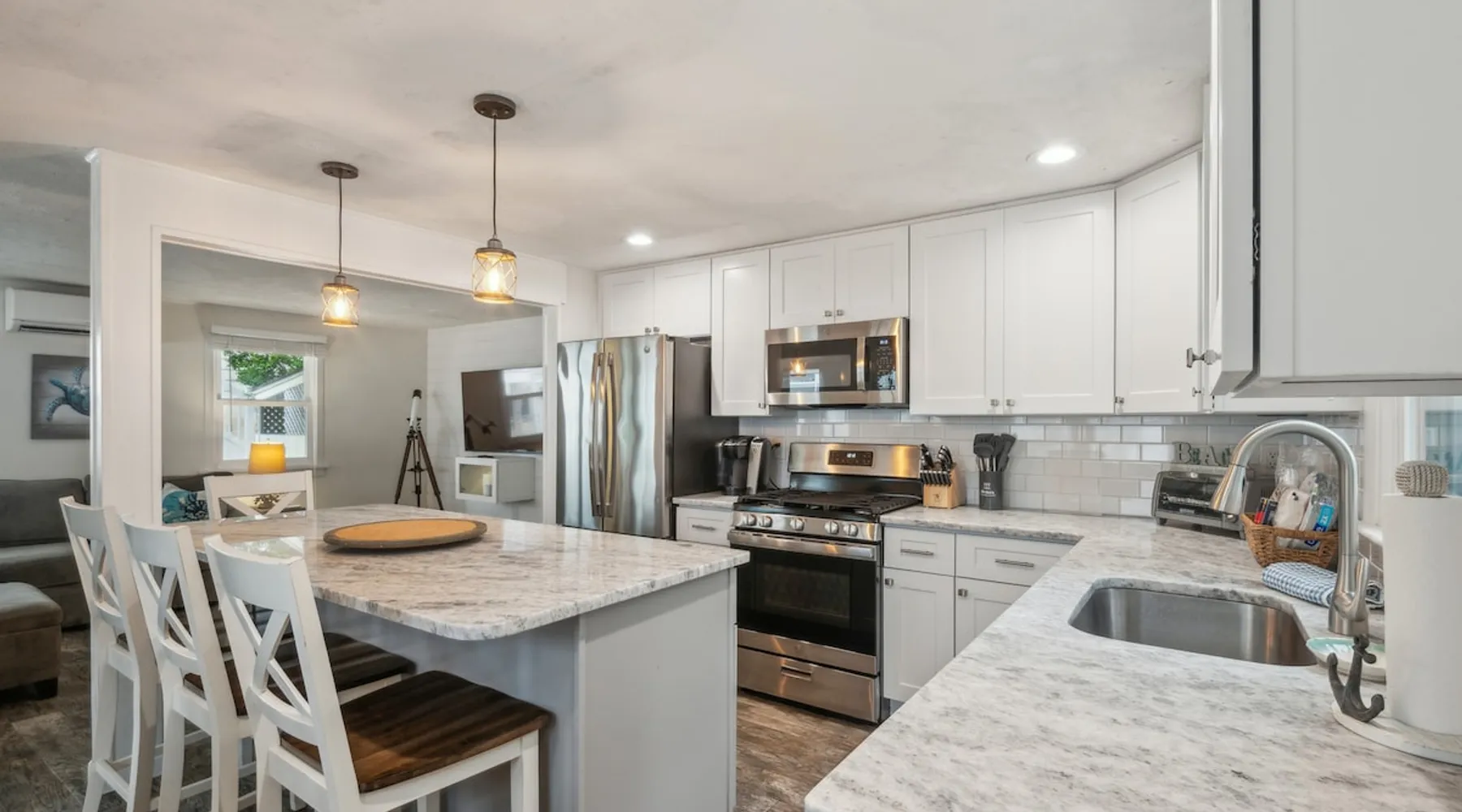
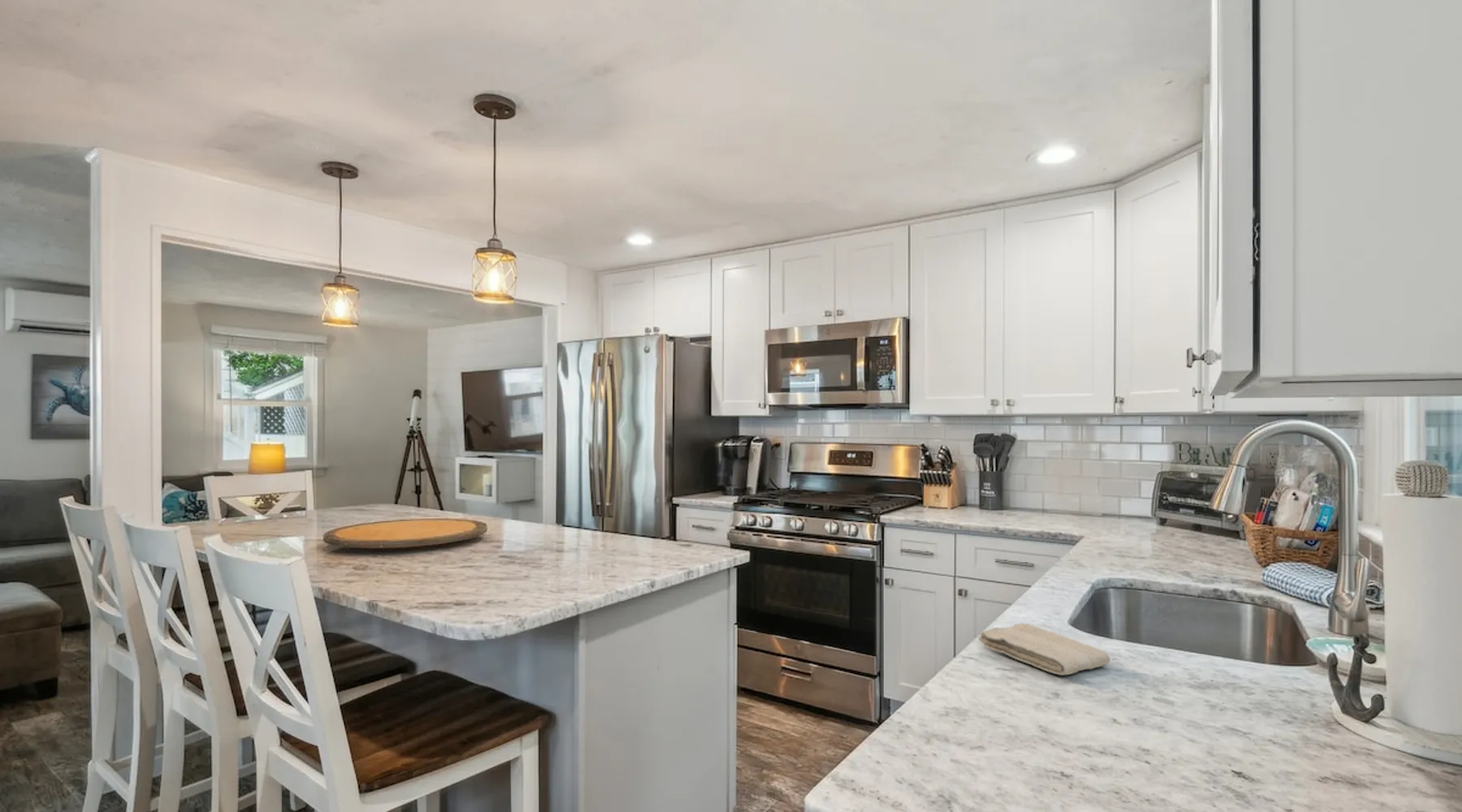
+ washcloth (1040, 646)
